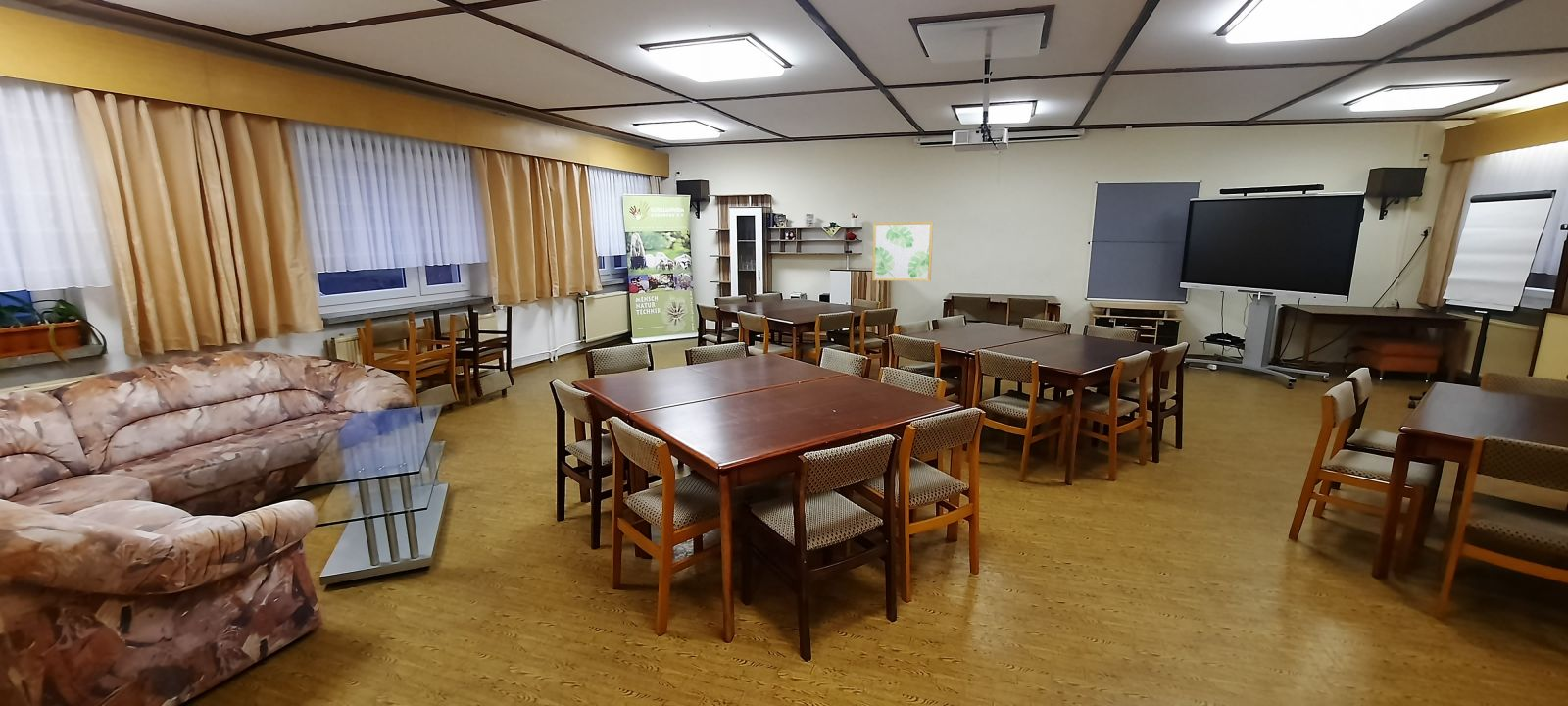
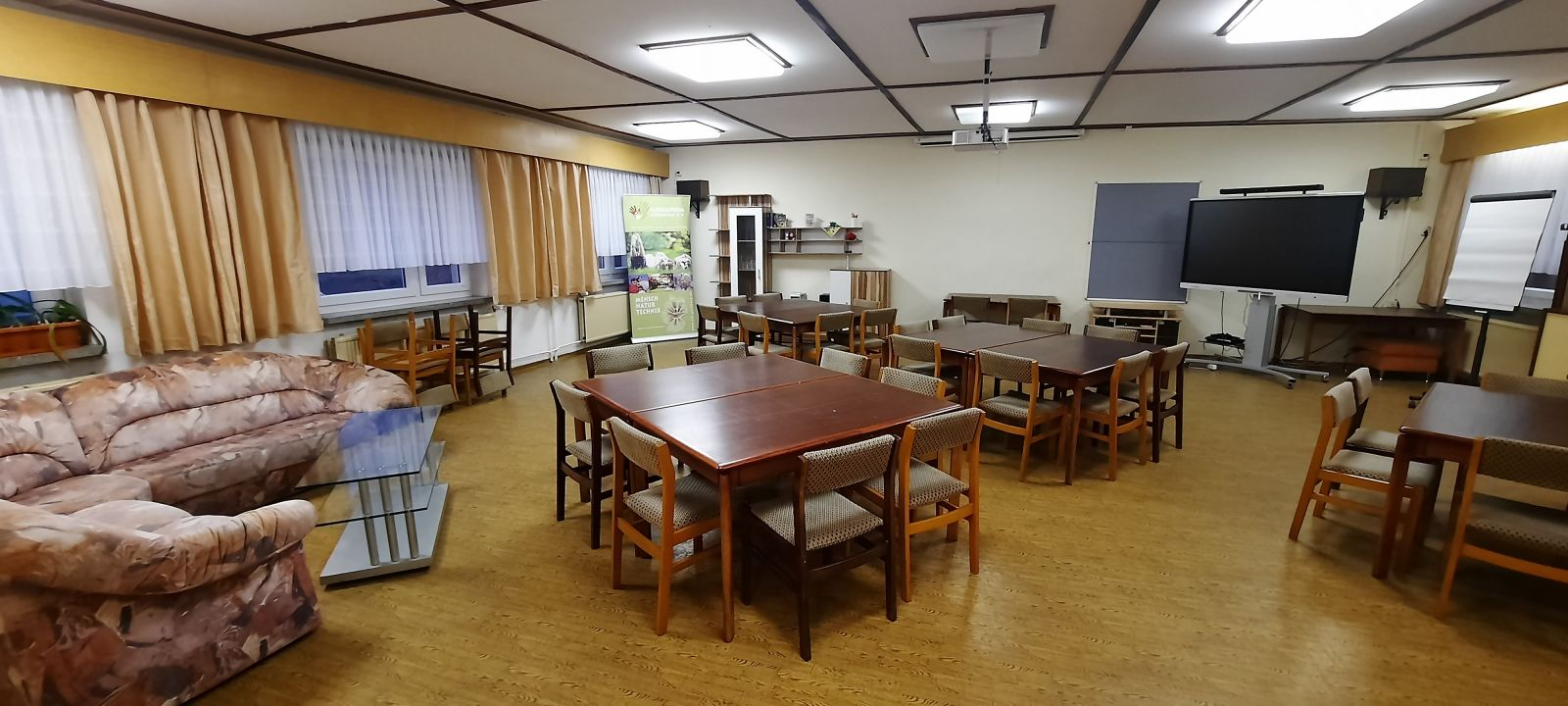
- wall art (902, 251)
